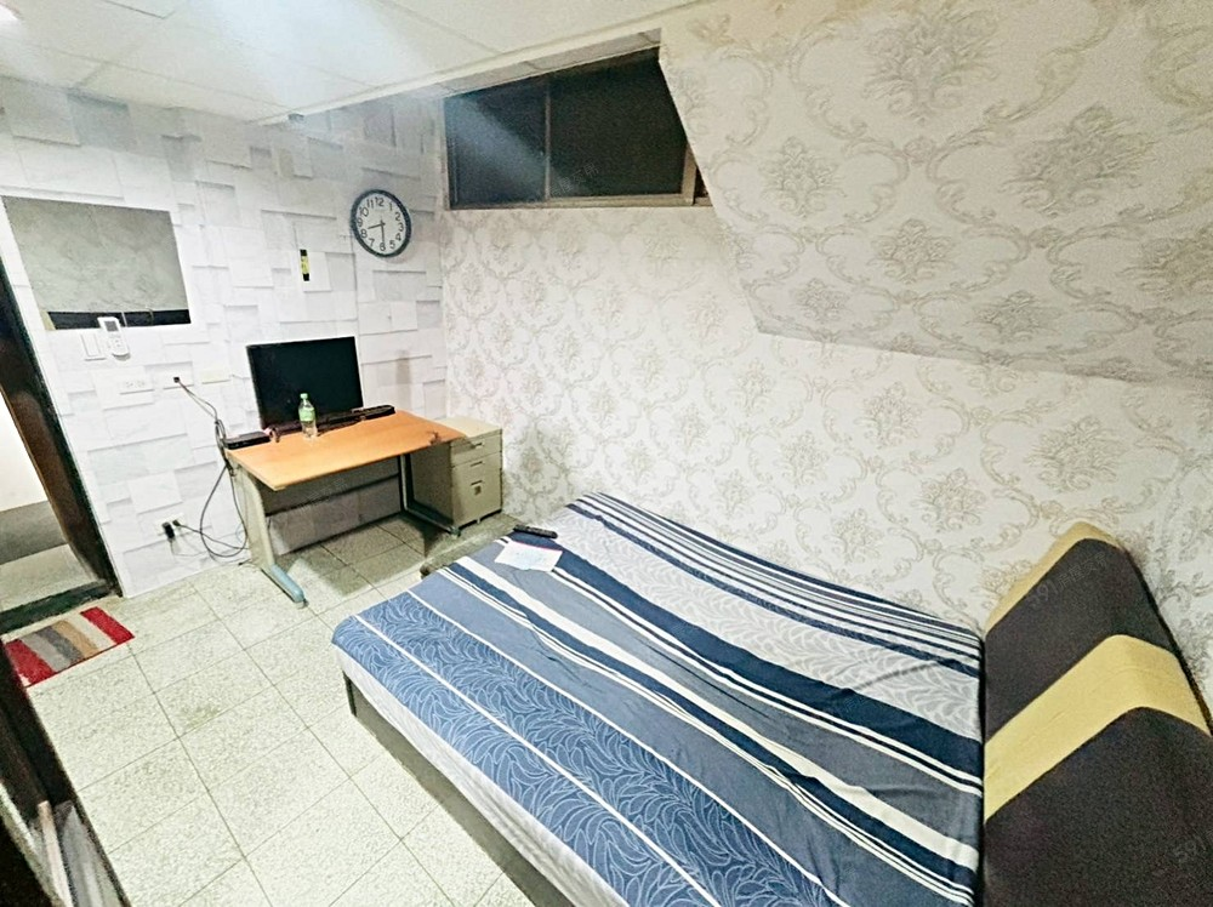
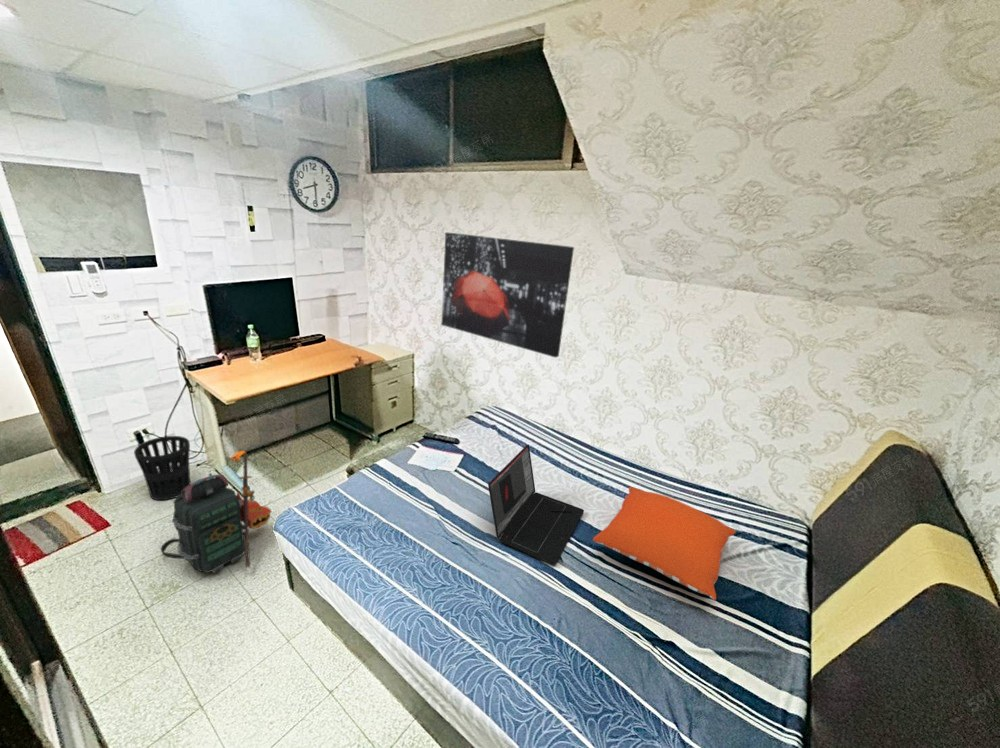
+ laptop (539, 499)
+ backpack (218, 506)
+ wastebasket (166, 468)
+ pillow (665, 535)
+ wall art (499, 291)
